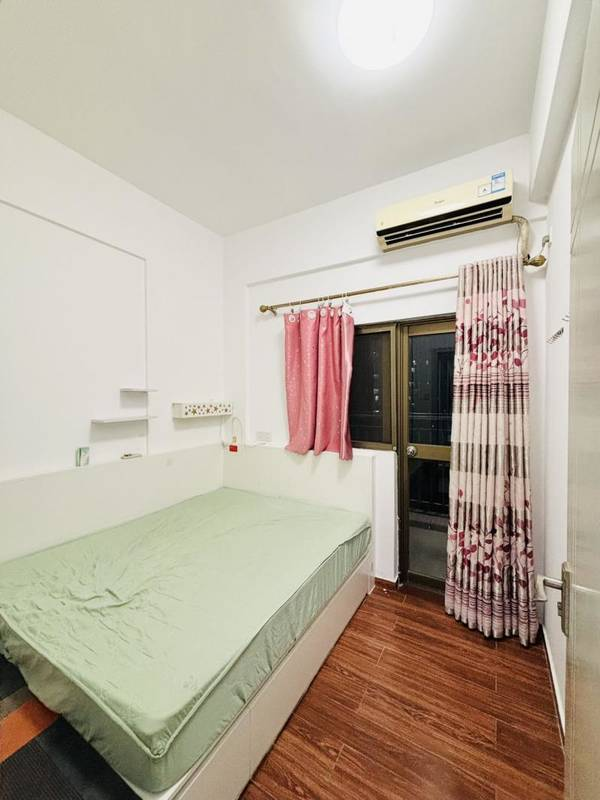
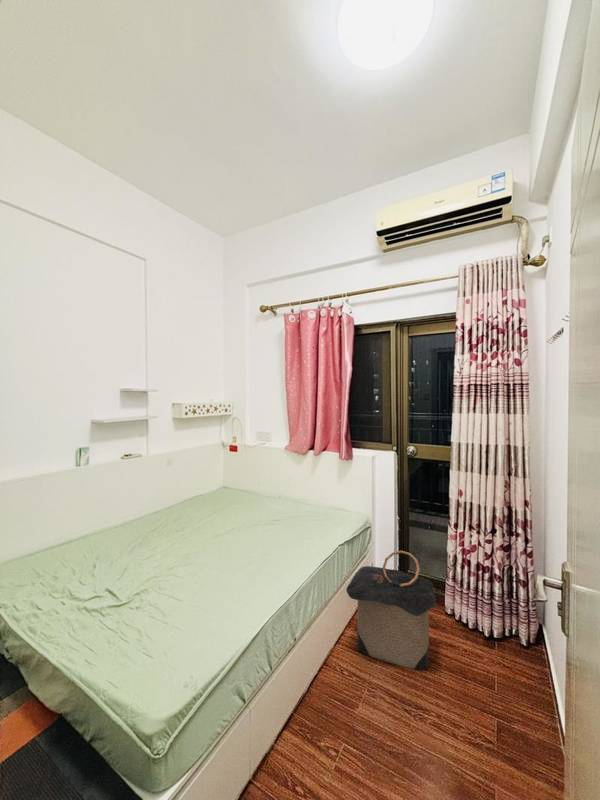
+ laundry hamper (390, 603)
